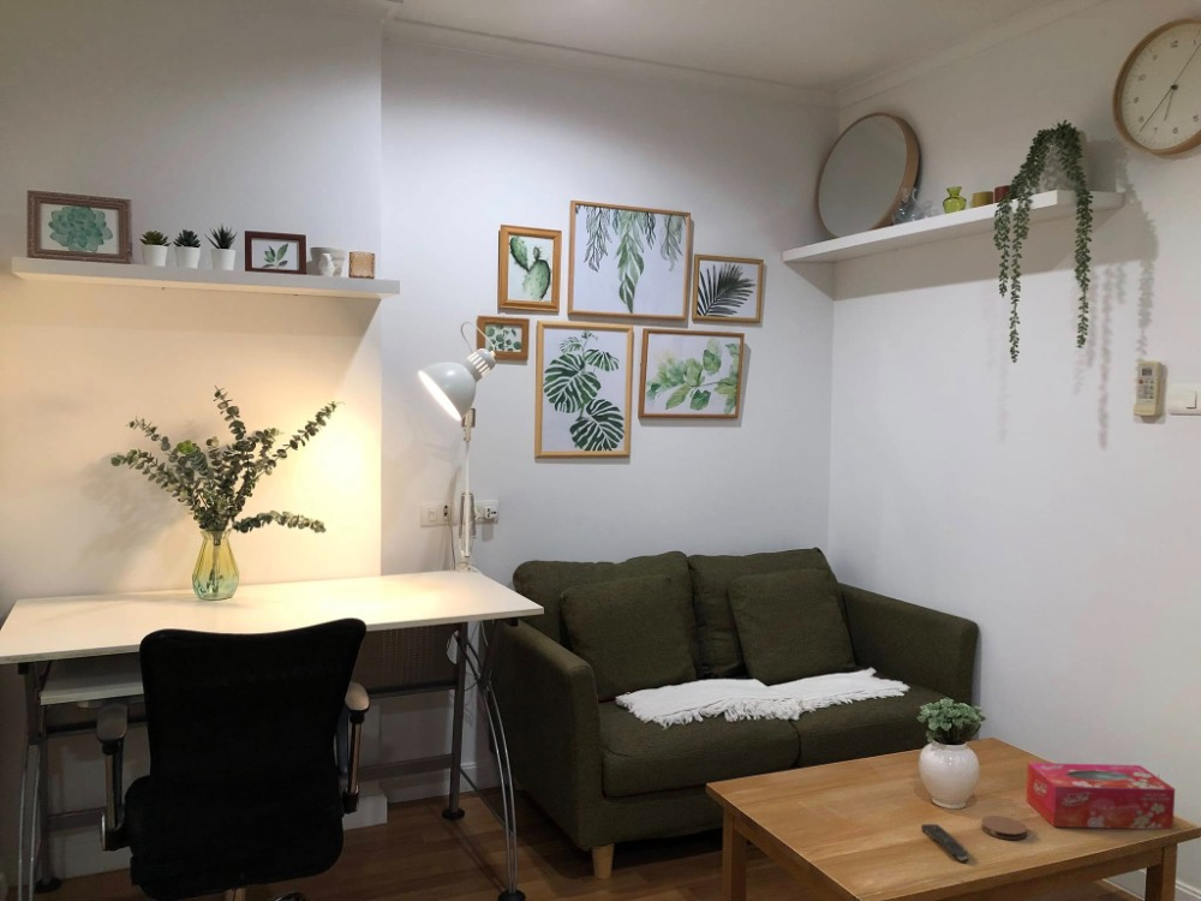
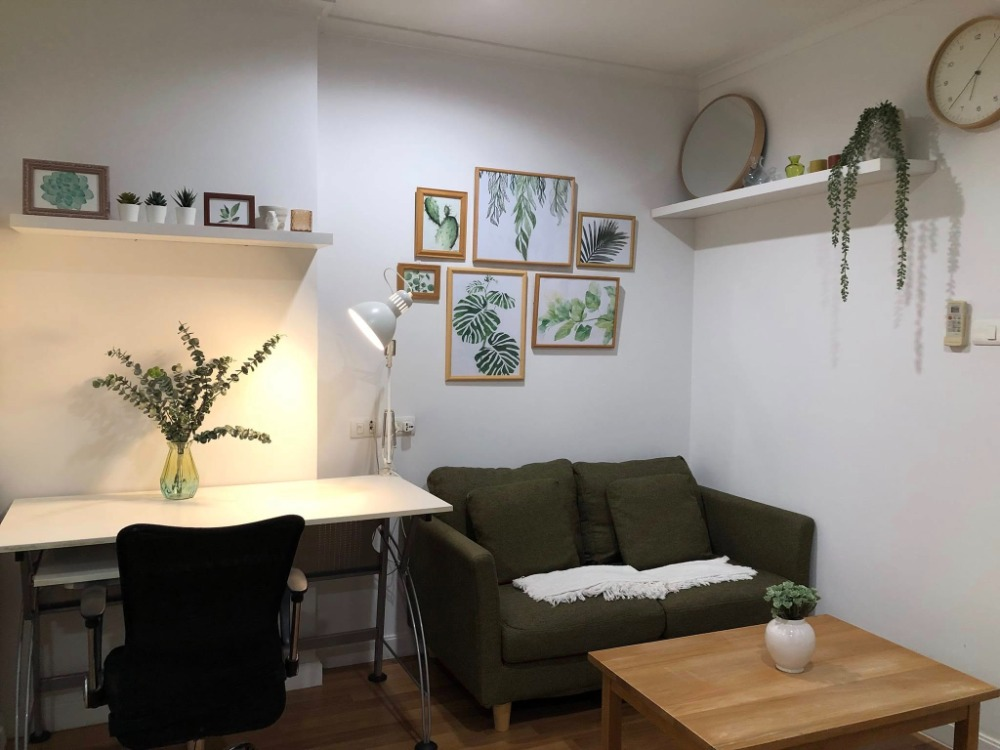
- tissue box (1098, 794)
- coaster (1003, 827)
- remote control (945, 841)
